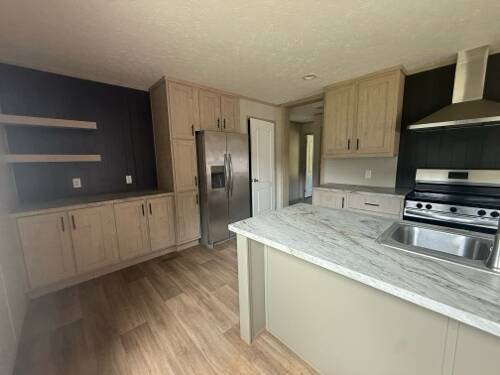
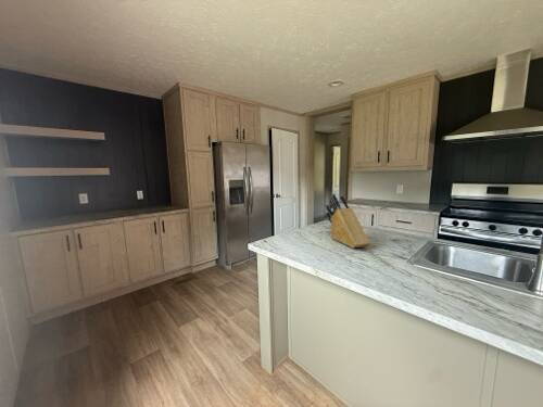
+ knife block (345, 218)
